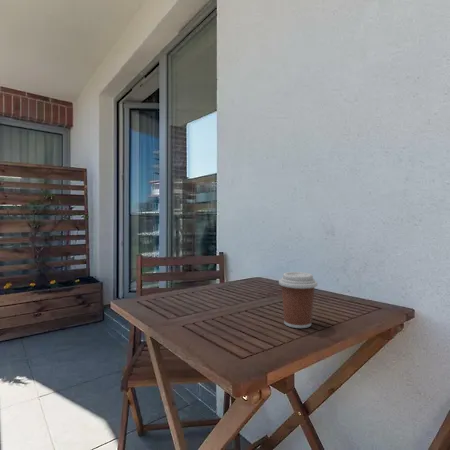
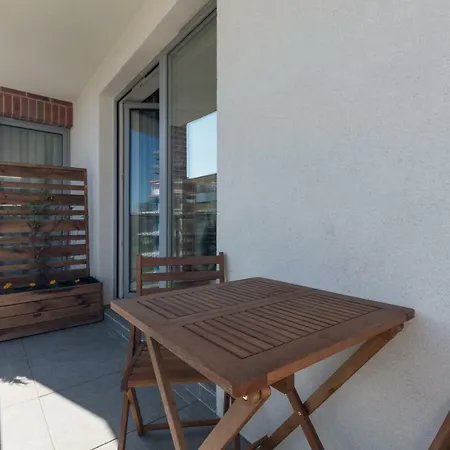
- coffee cup (297, 298)
